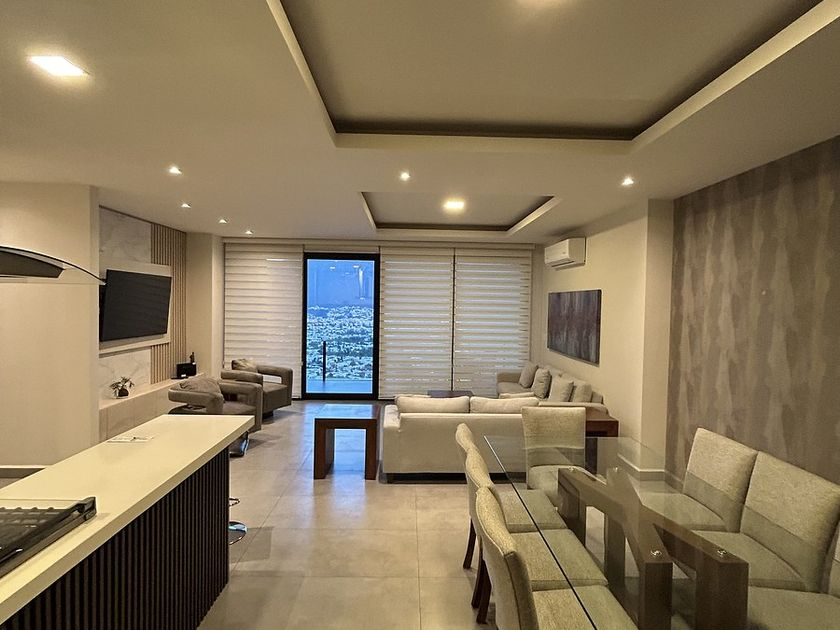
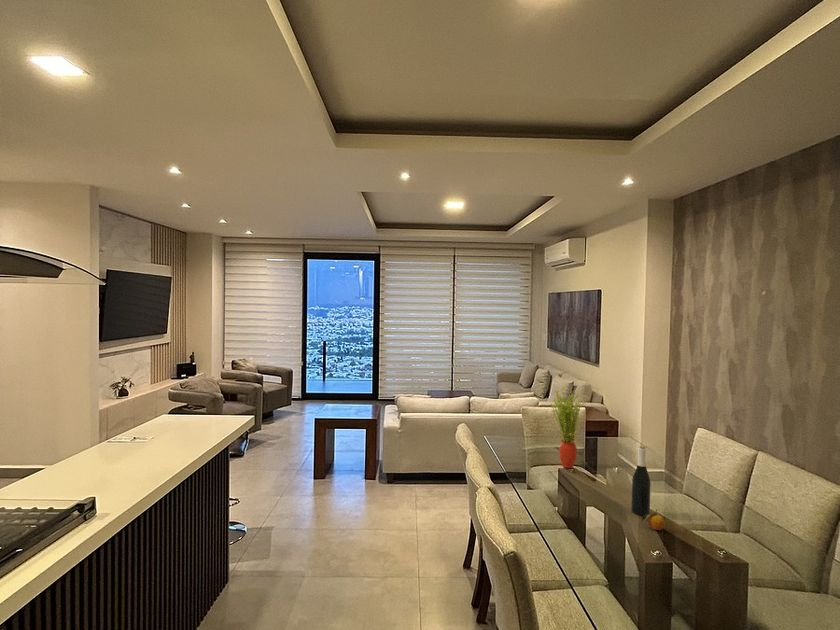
+ fruit (651, 518)
+ wine bottle (641, 479)
+ potted plant (566, 429)
